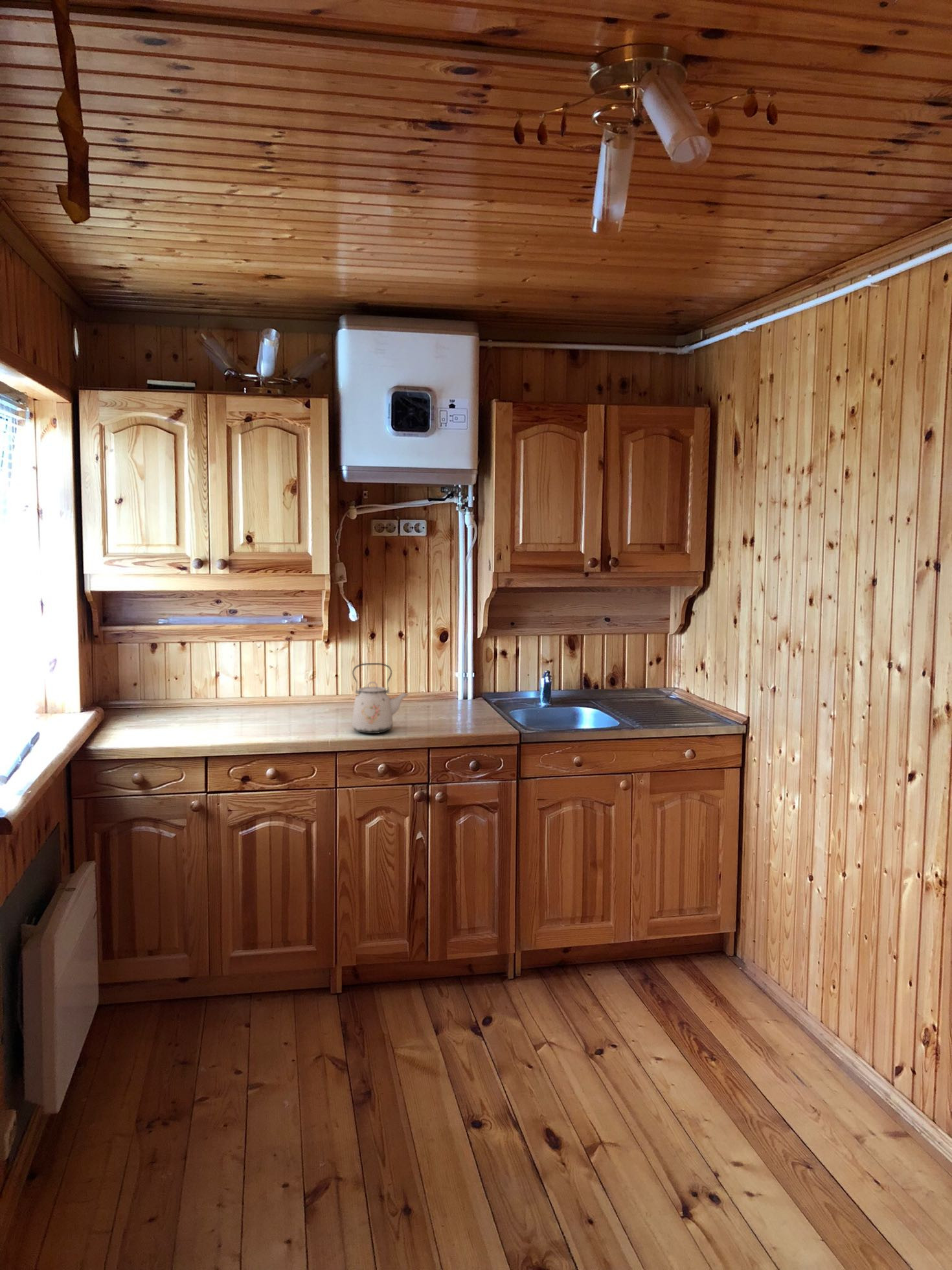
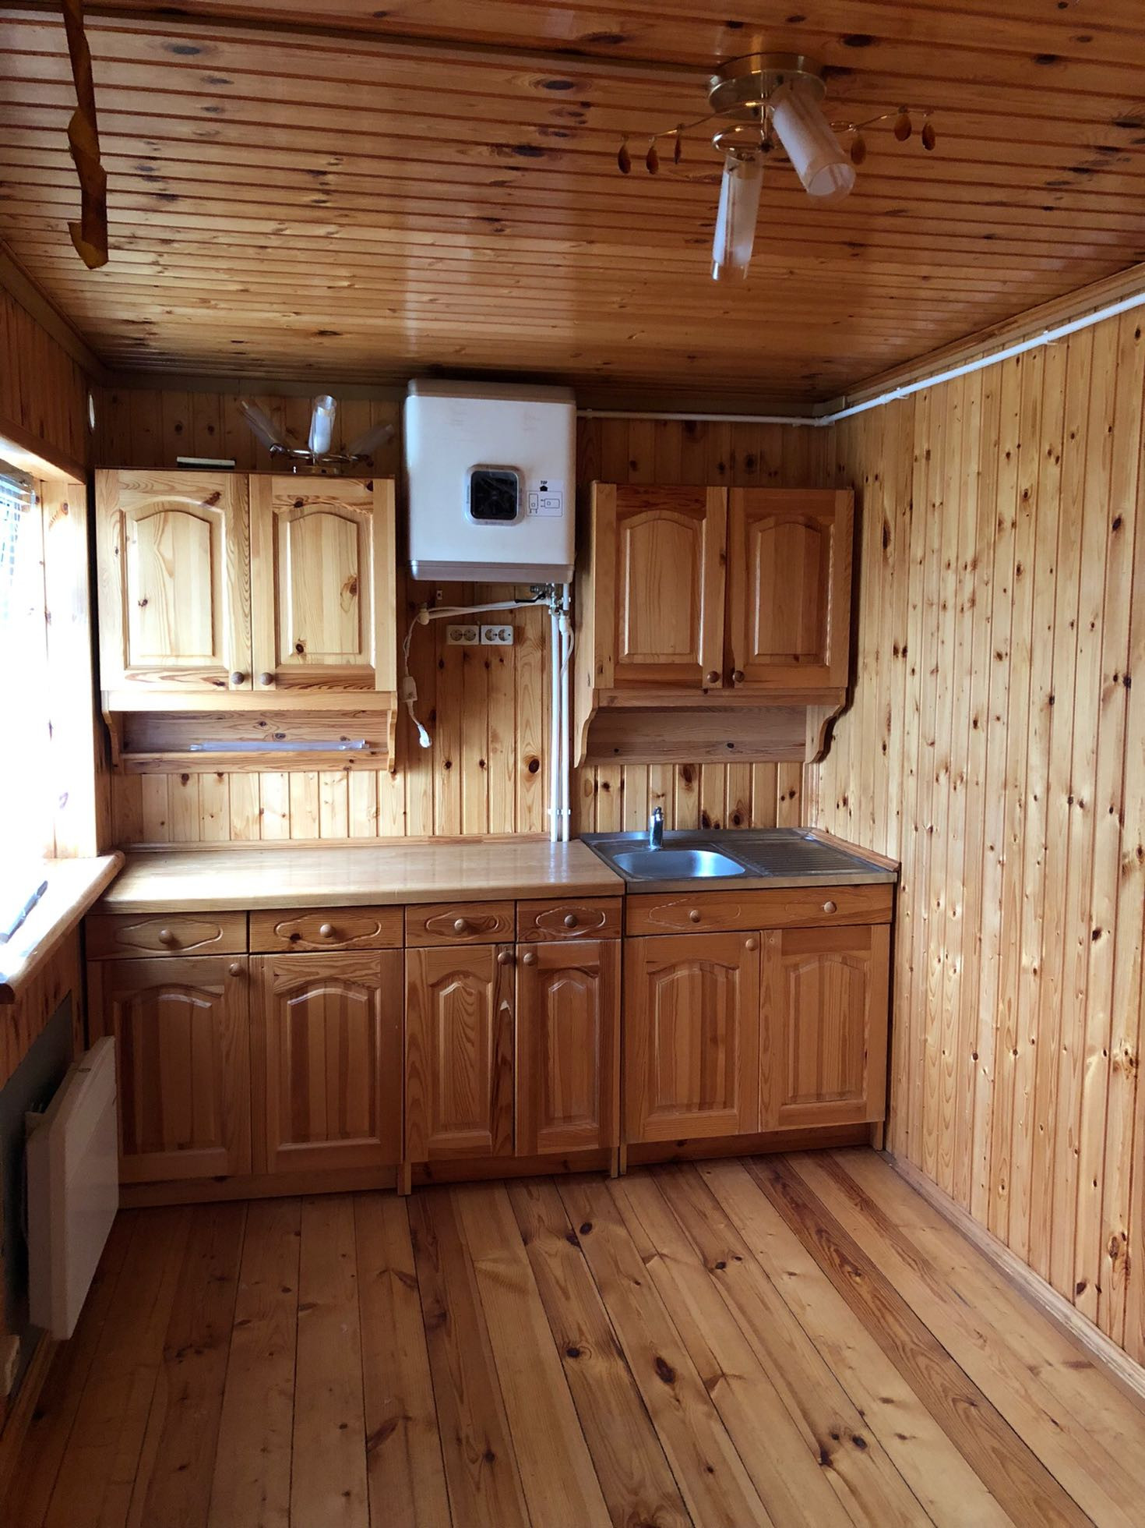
- kettle (380, 697)
